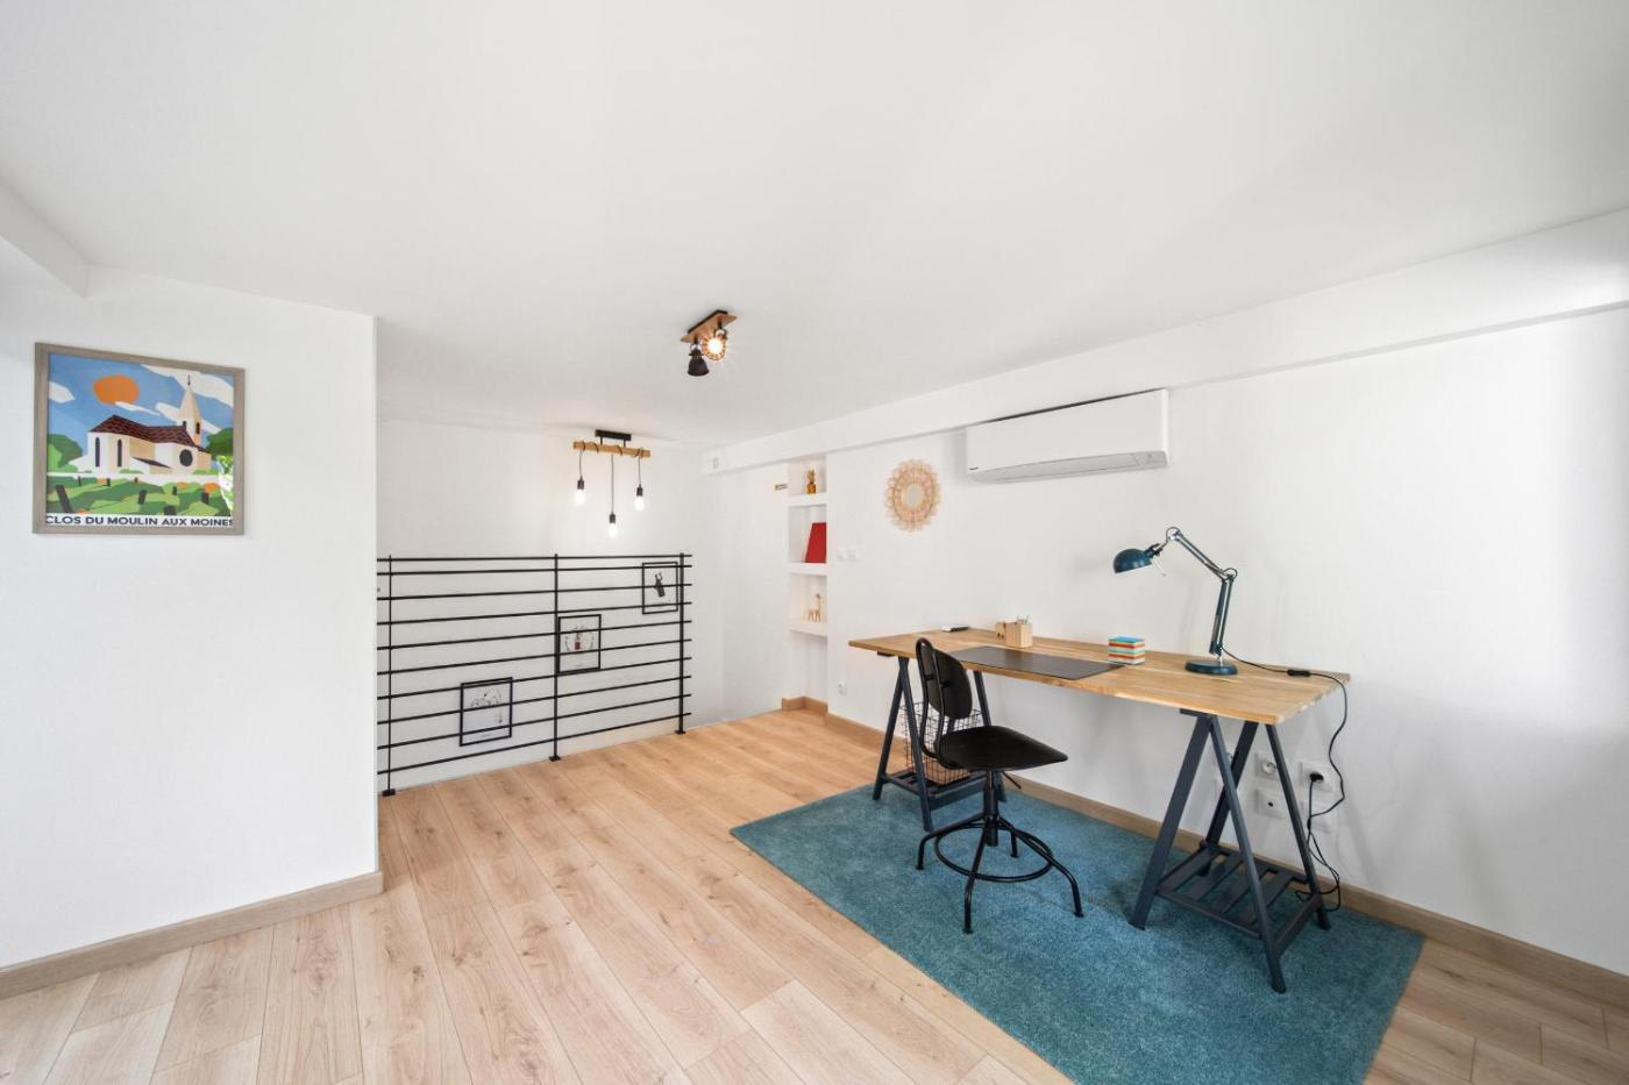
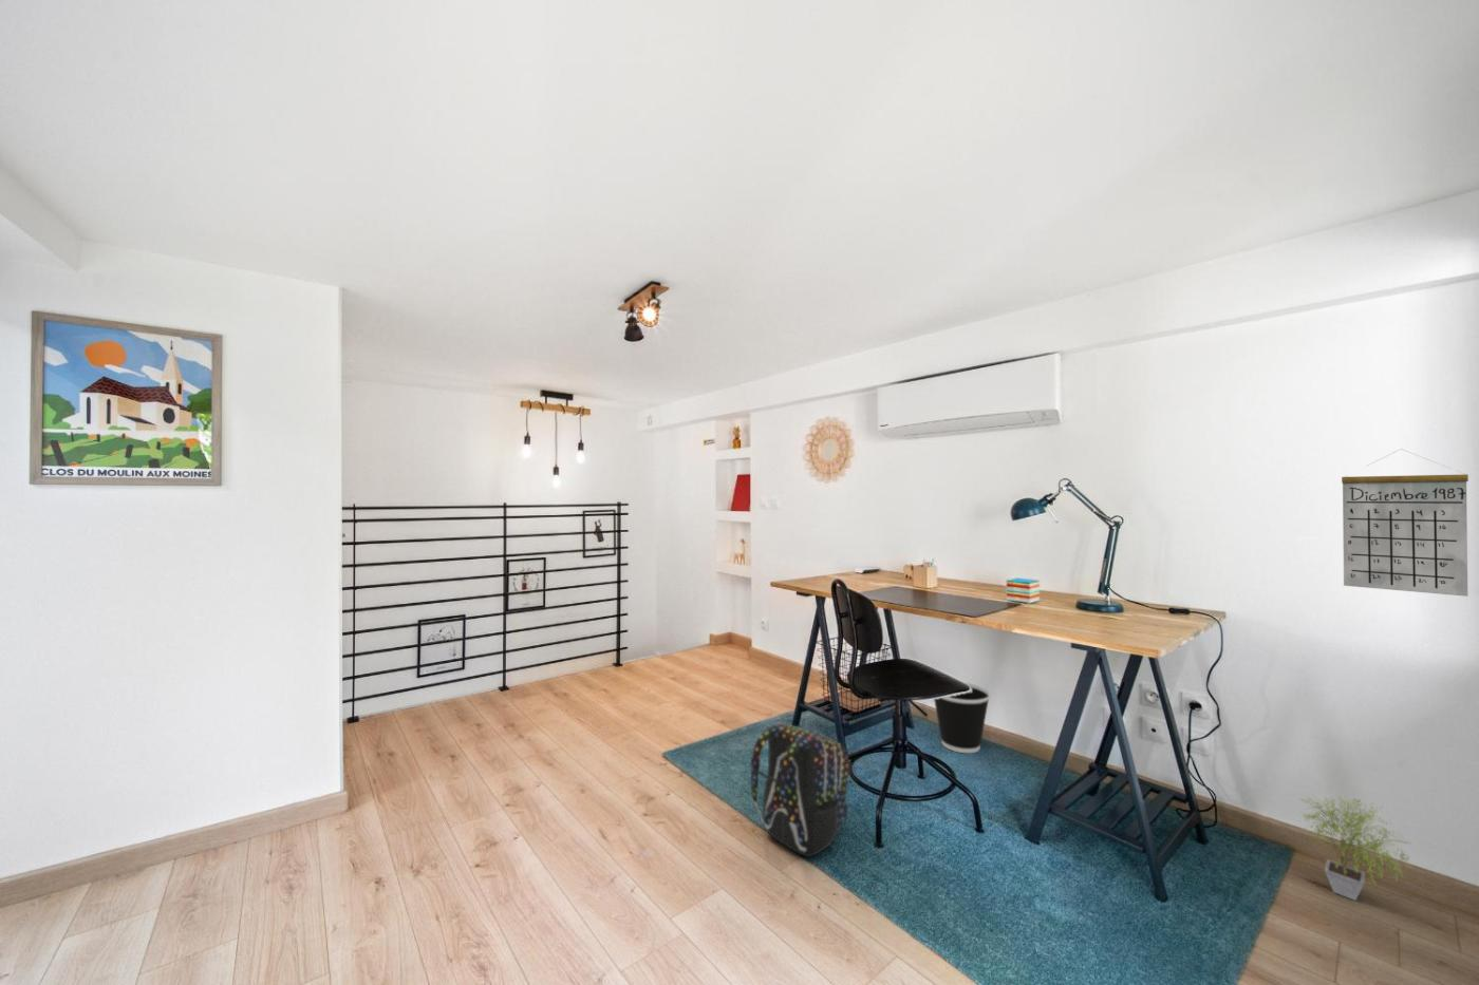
+ backpack (801, 783)
+ wastebasket (960, 717)
+ calendar (1402, 519)
+ potted plant (1353, 841)
